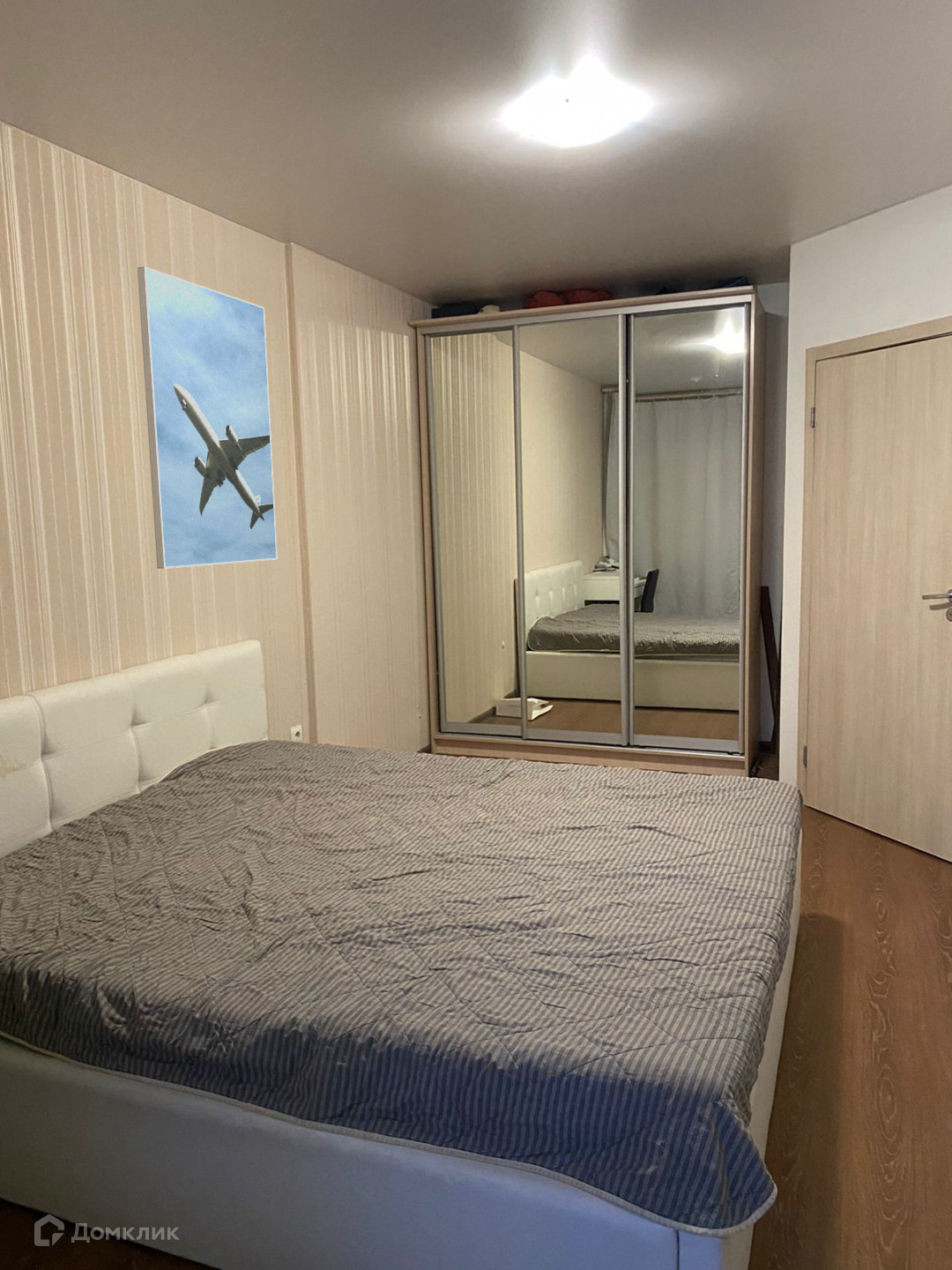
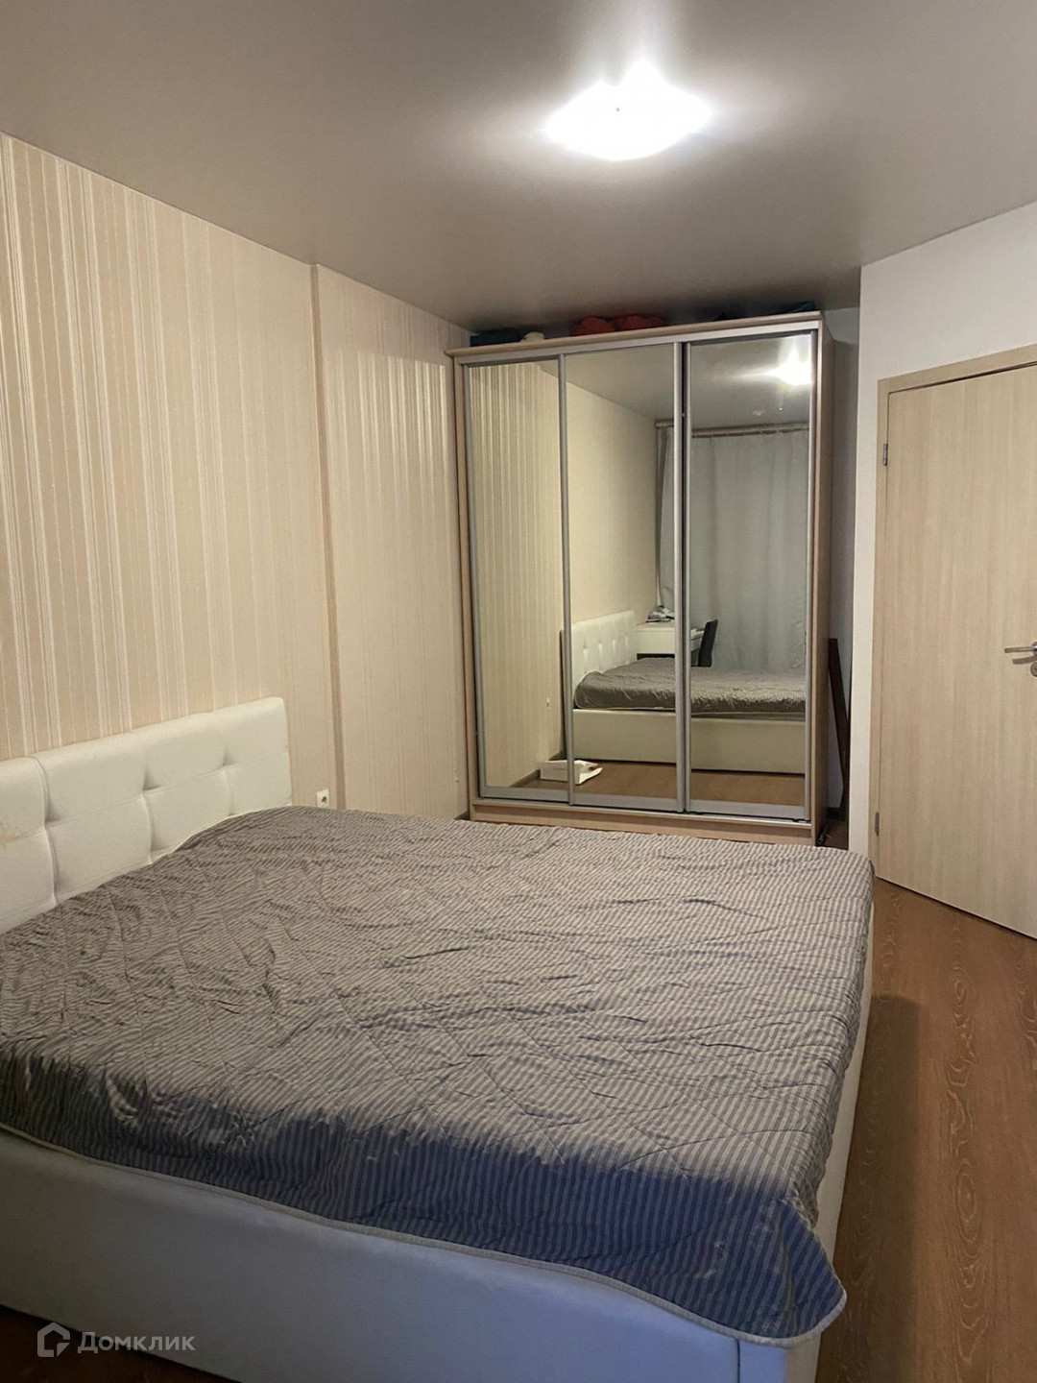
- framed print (214, 429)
